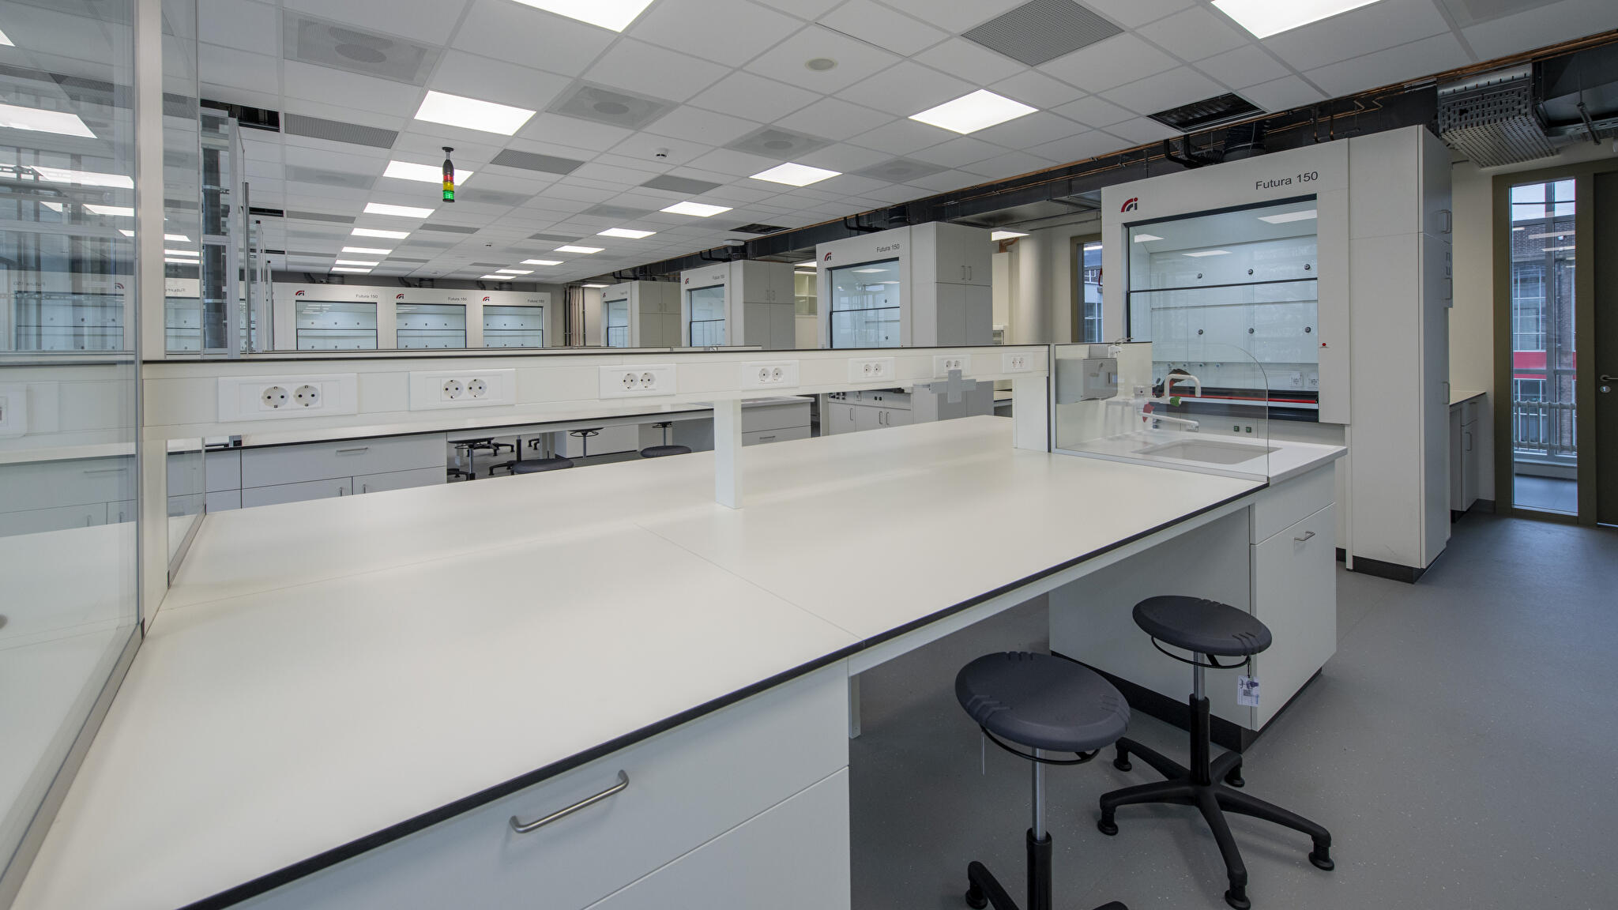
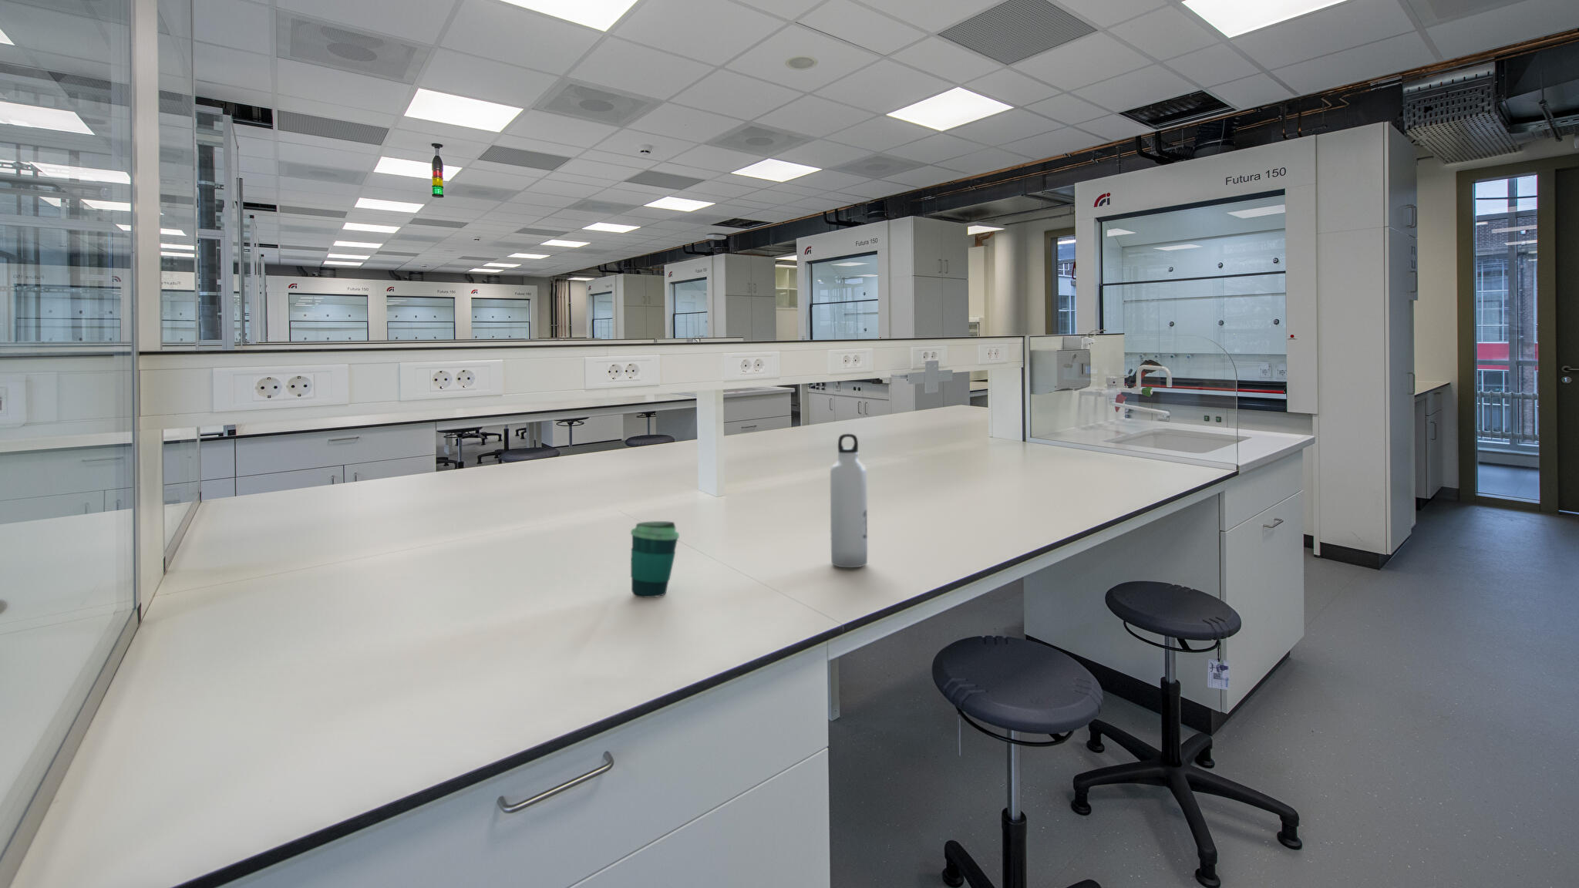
+ cup (655, 558)
+ water bottle (848, 499)
